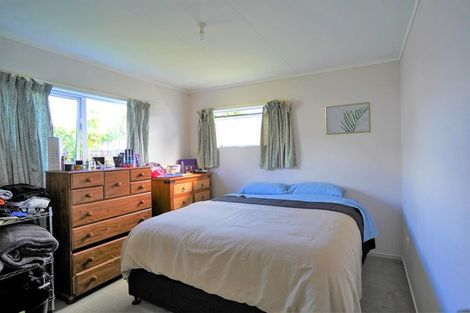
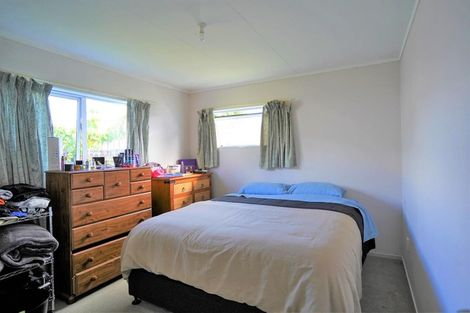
- wall art (347, 119)
